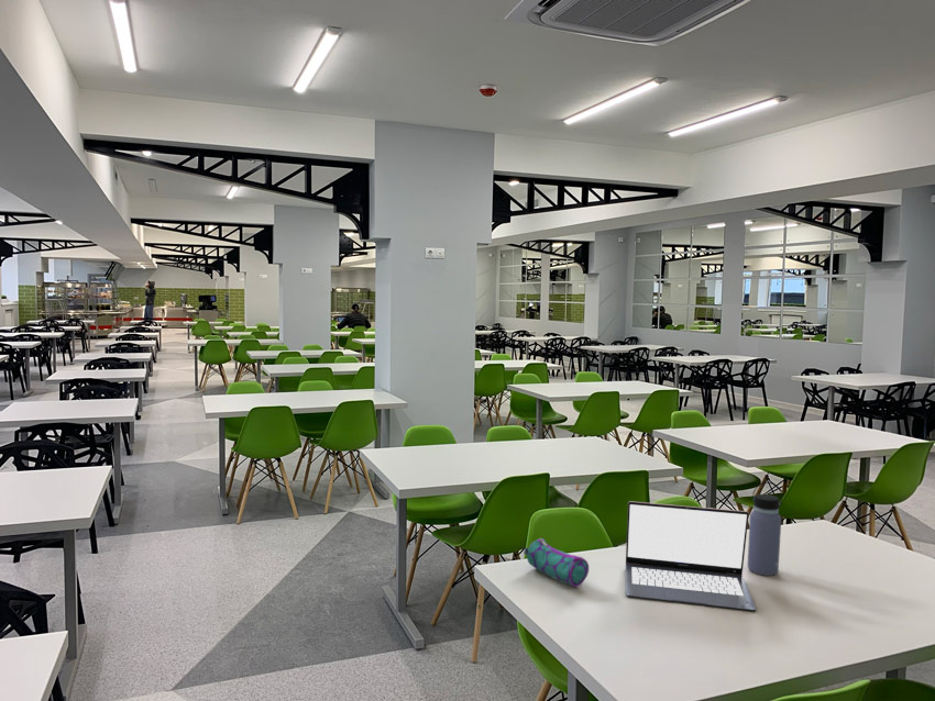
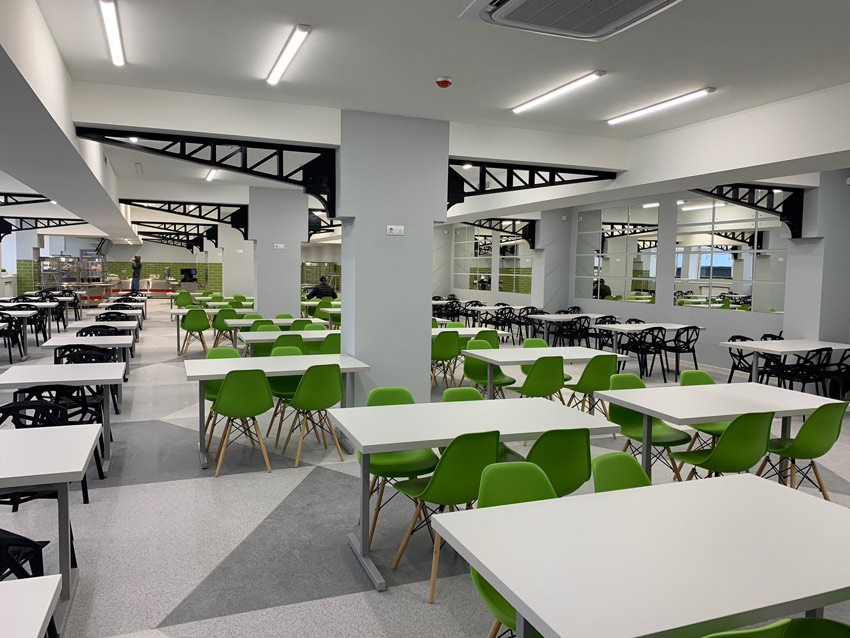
- water bottle (765, 527)
- pencil case (556, 560)
- laptop (688, 549)
